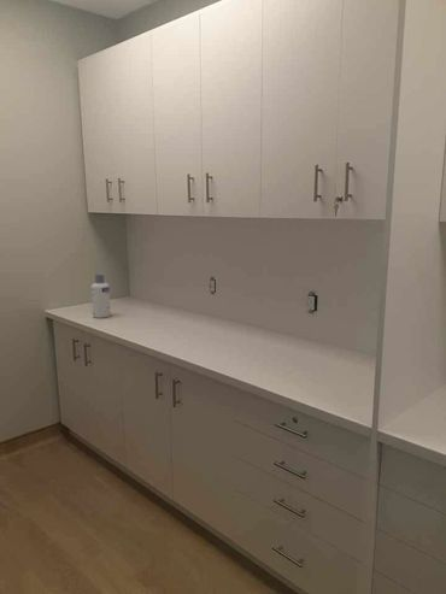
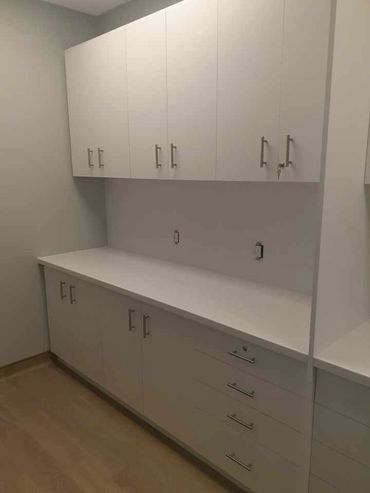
- screw cap bottle (100, 295)
